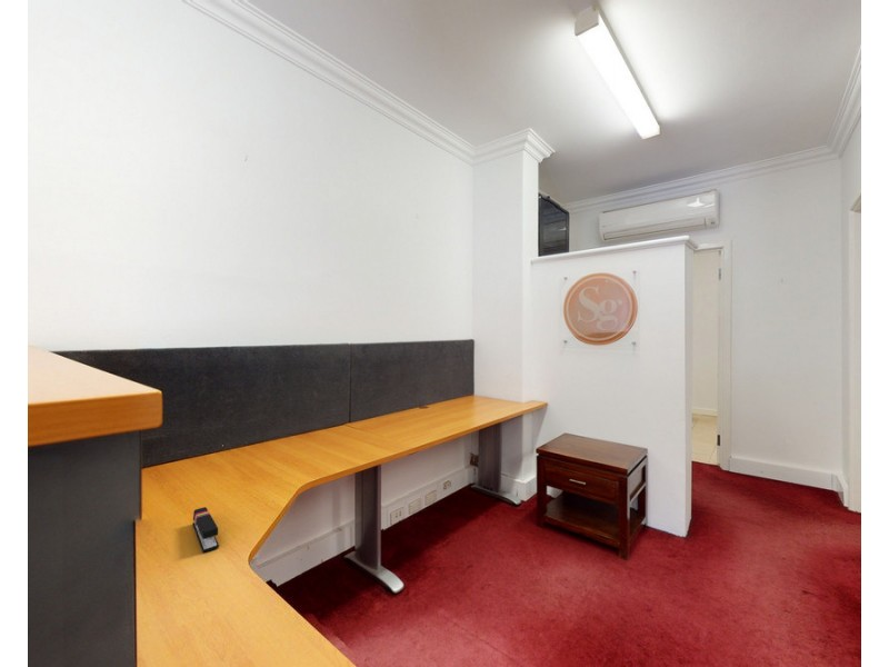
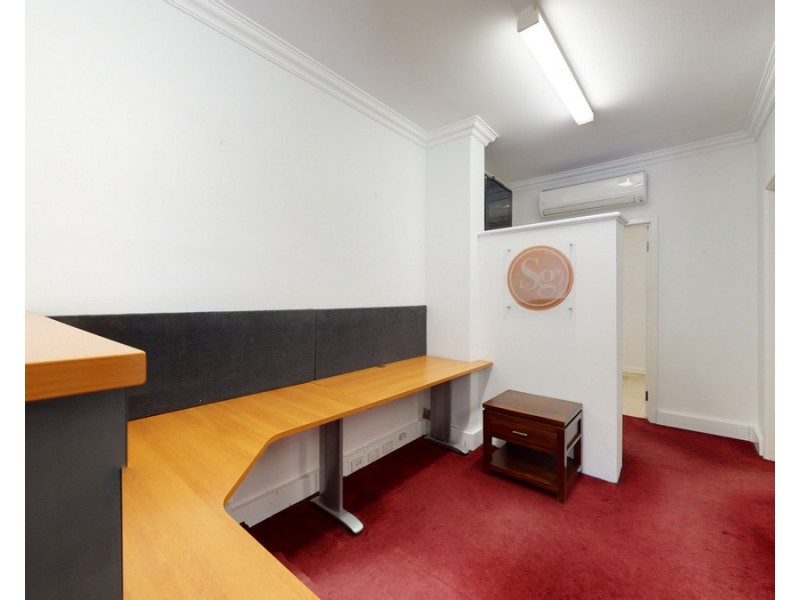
- stapler (204, 526)
